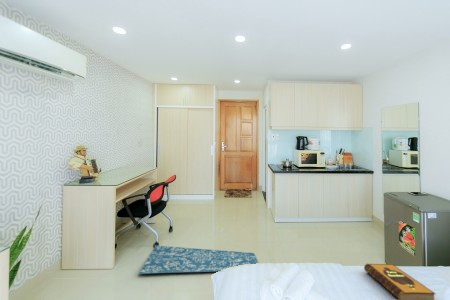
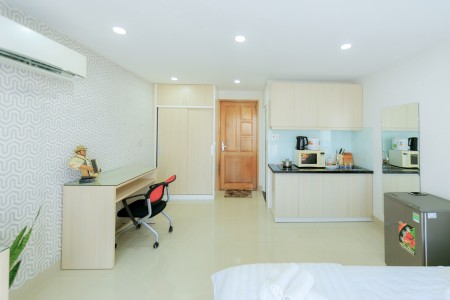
- hardback book (395, 281)
- rug (202, 255)
